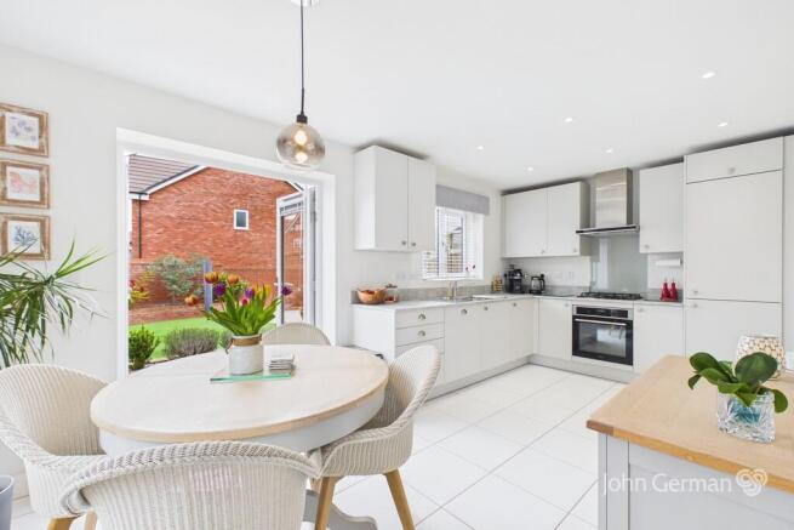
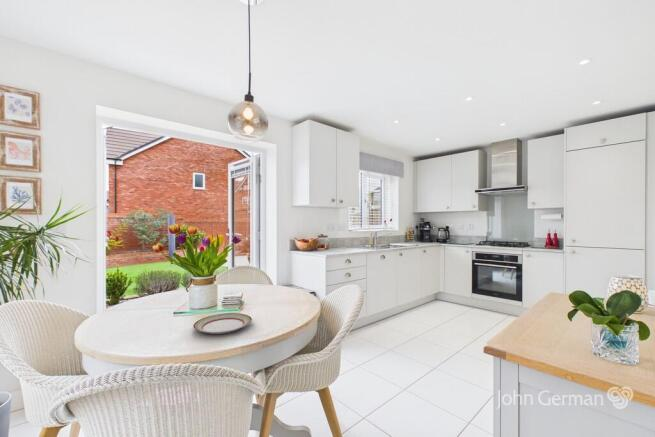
+ plate (223, 324)
